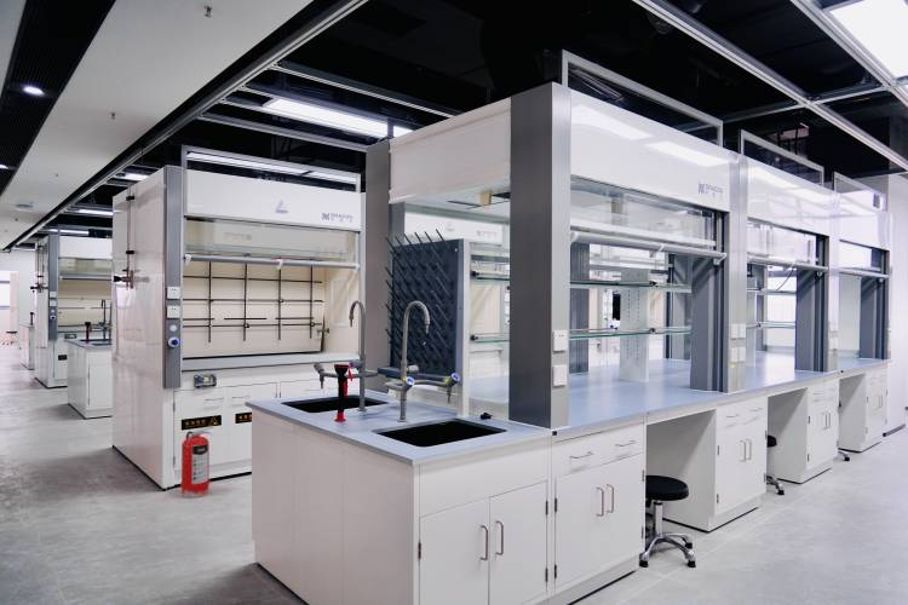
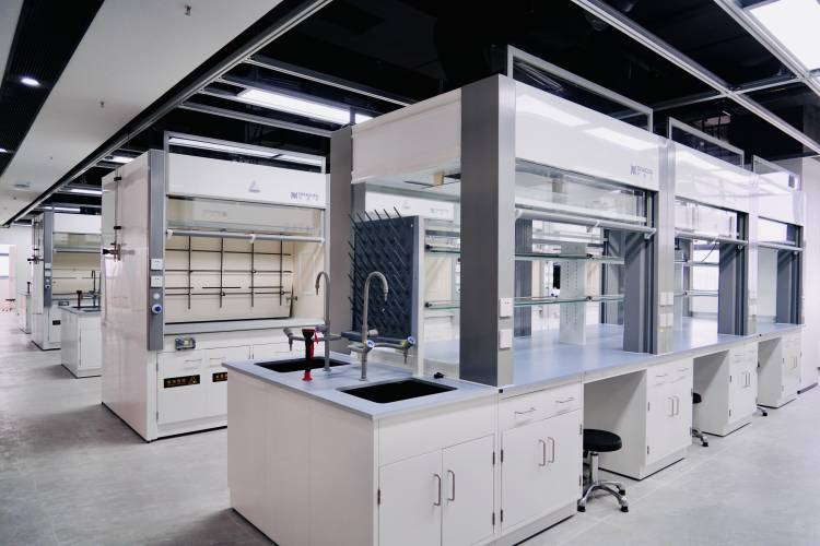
- fire extinguisher (195, 460)
